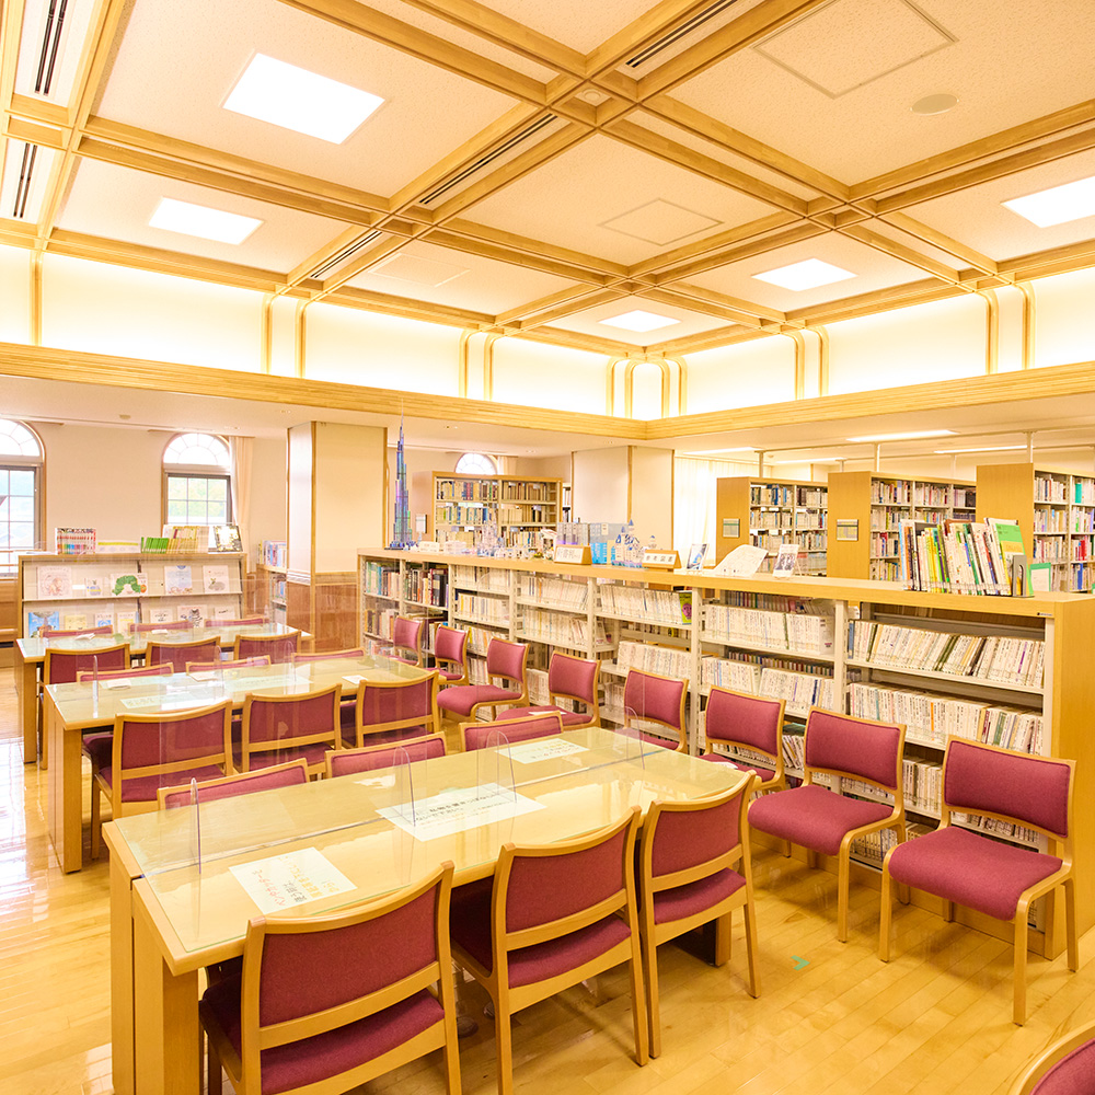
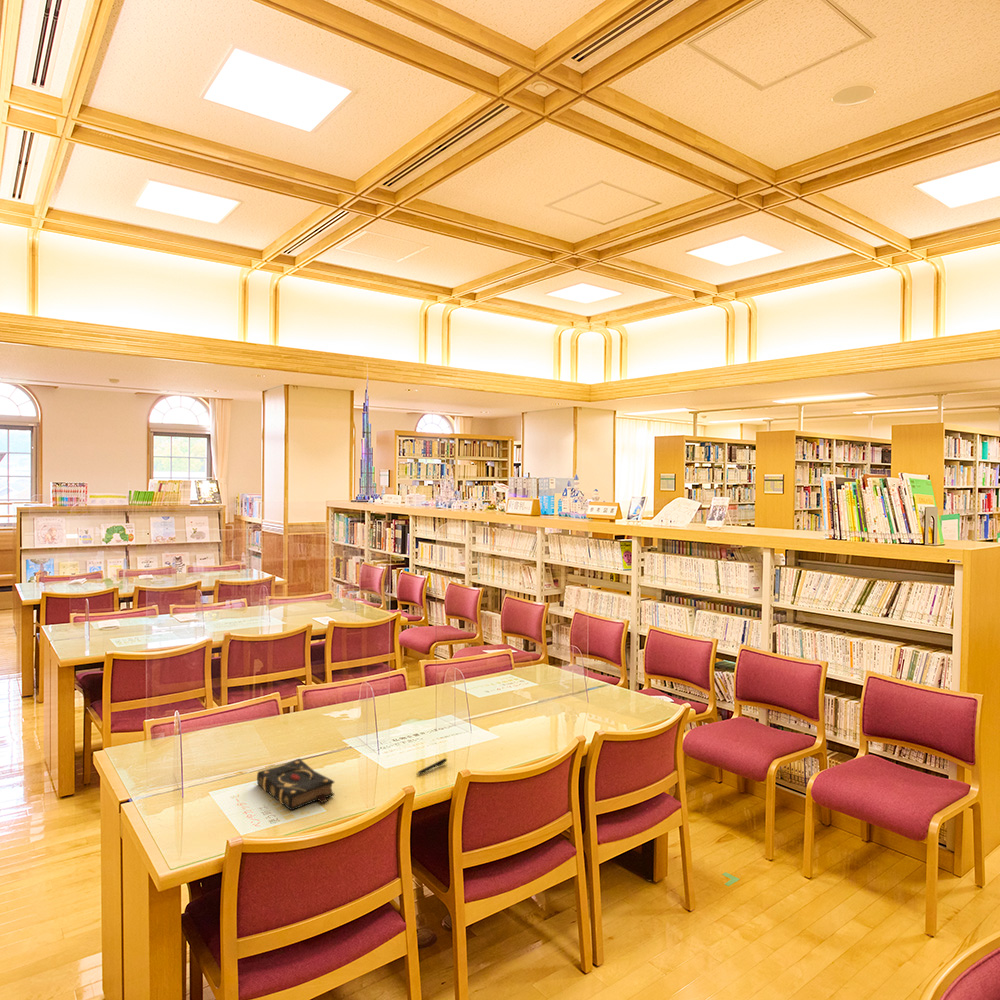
+ pen (431, 766)
+ book (296, 784)
